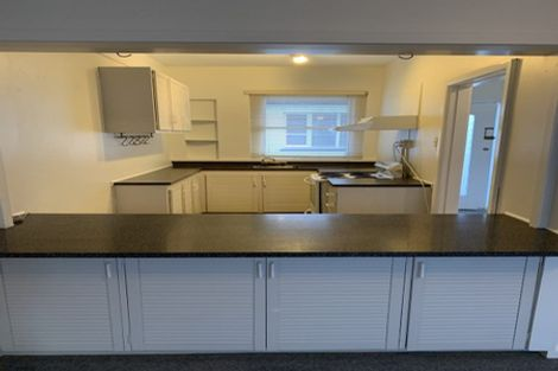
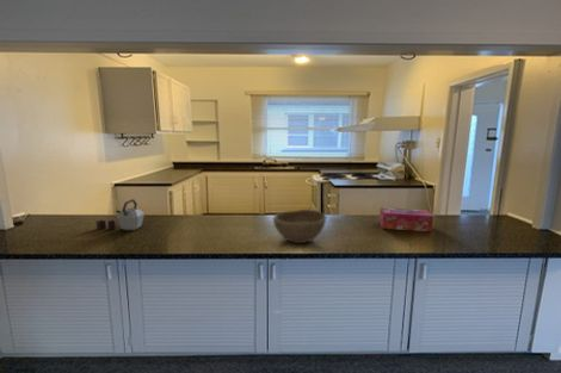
+ bowl (298, 226)
+ kettle (118, 215)
+ tissue box (405, 218)
